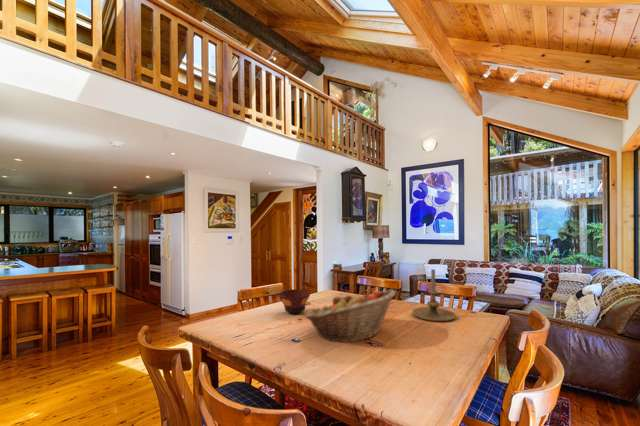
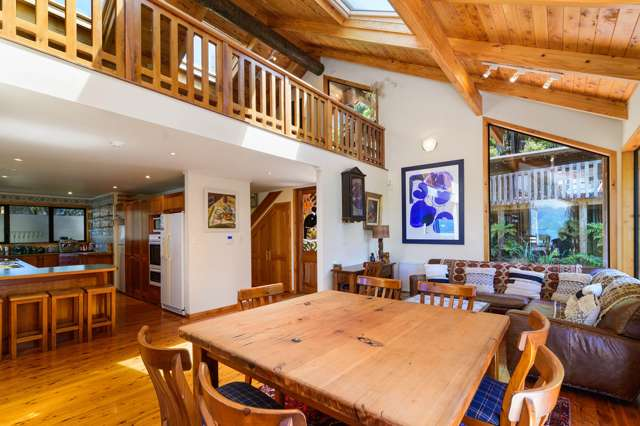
- fruit basket (352, 311)
- candle holder (433, 292)
- bowl (294, 302)
